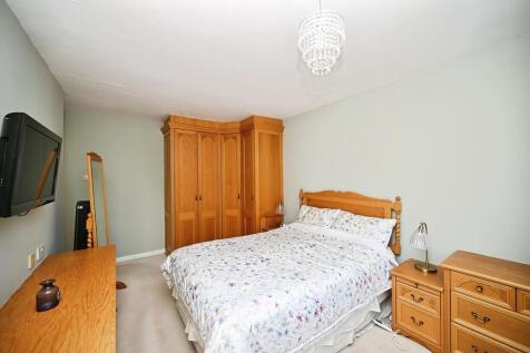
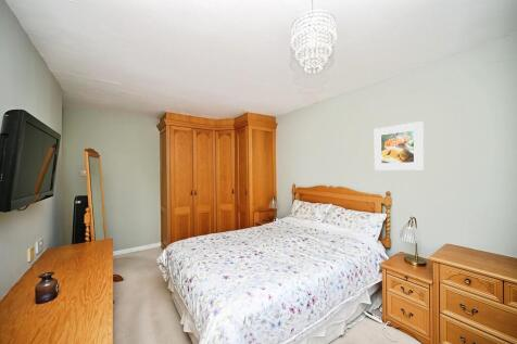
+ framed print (396, 148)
